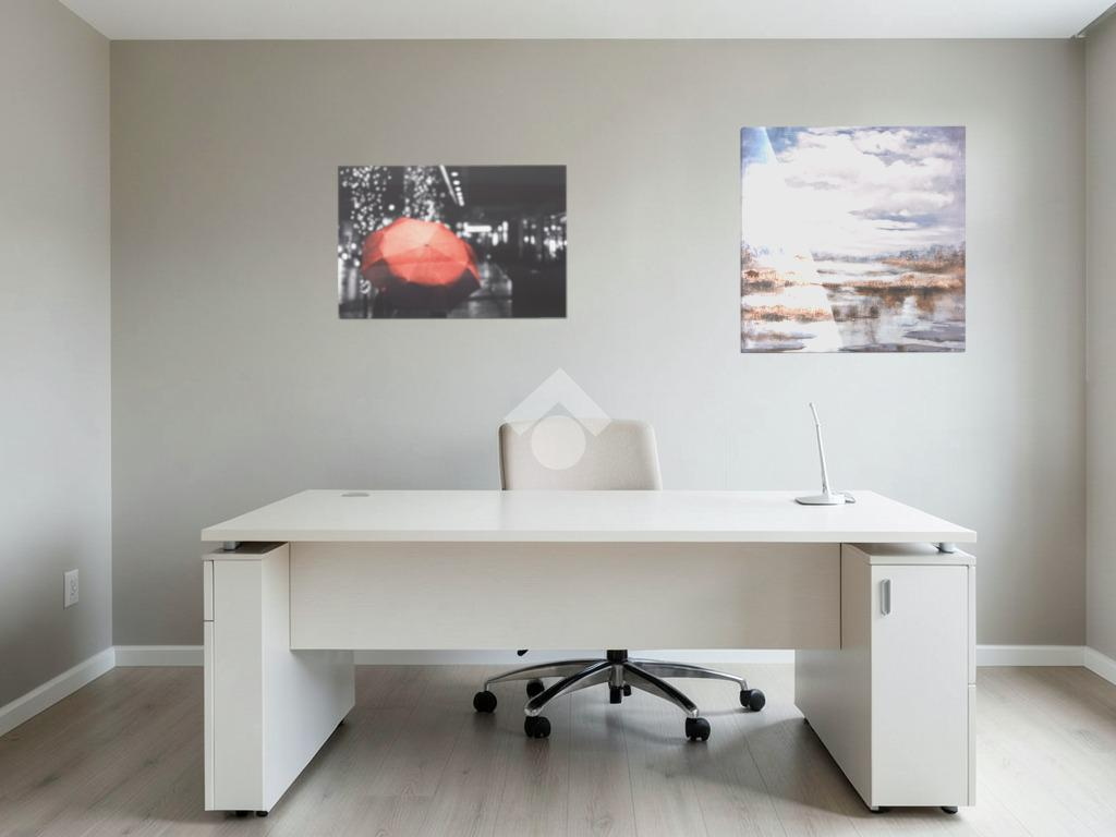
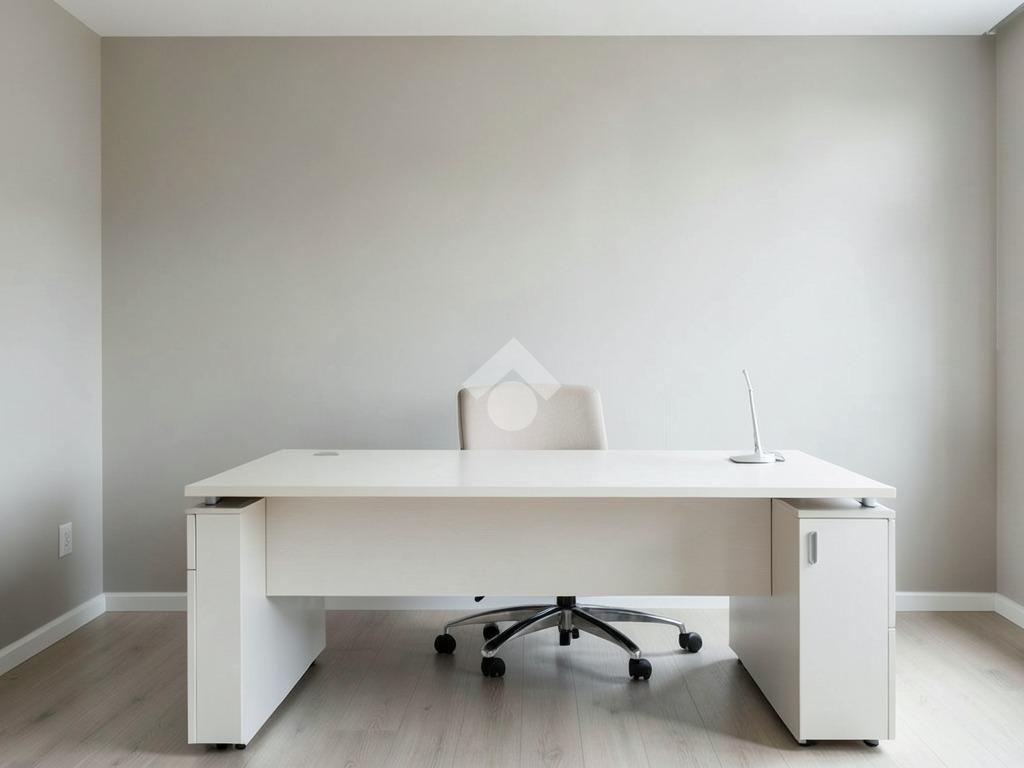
- wall art (852, 240)
- wall art (452, 242)
